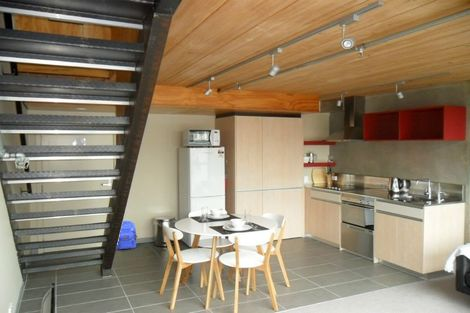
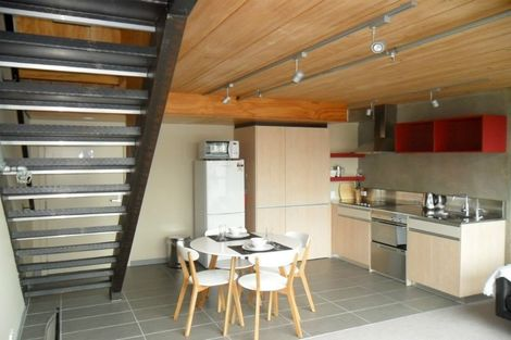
- backpack (126, 234)
